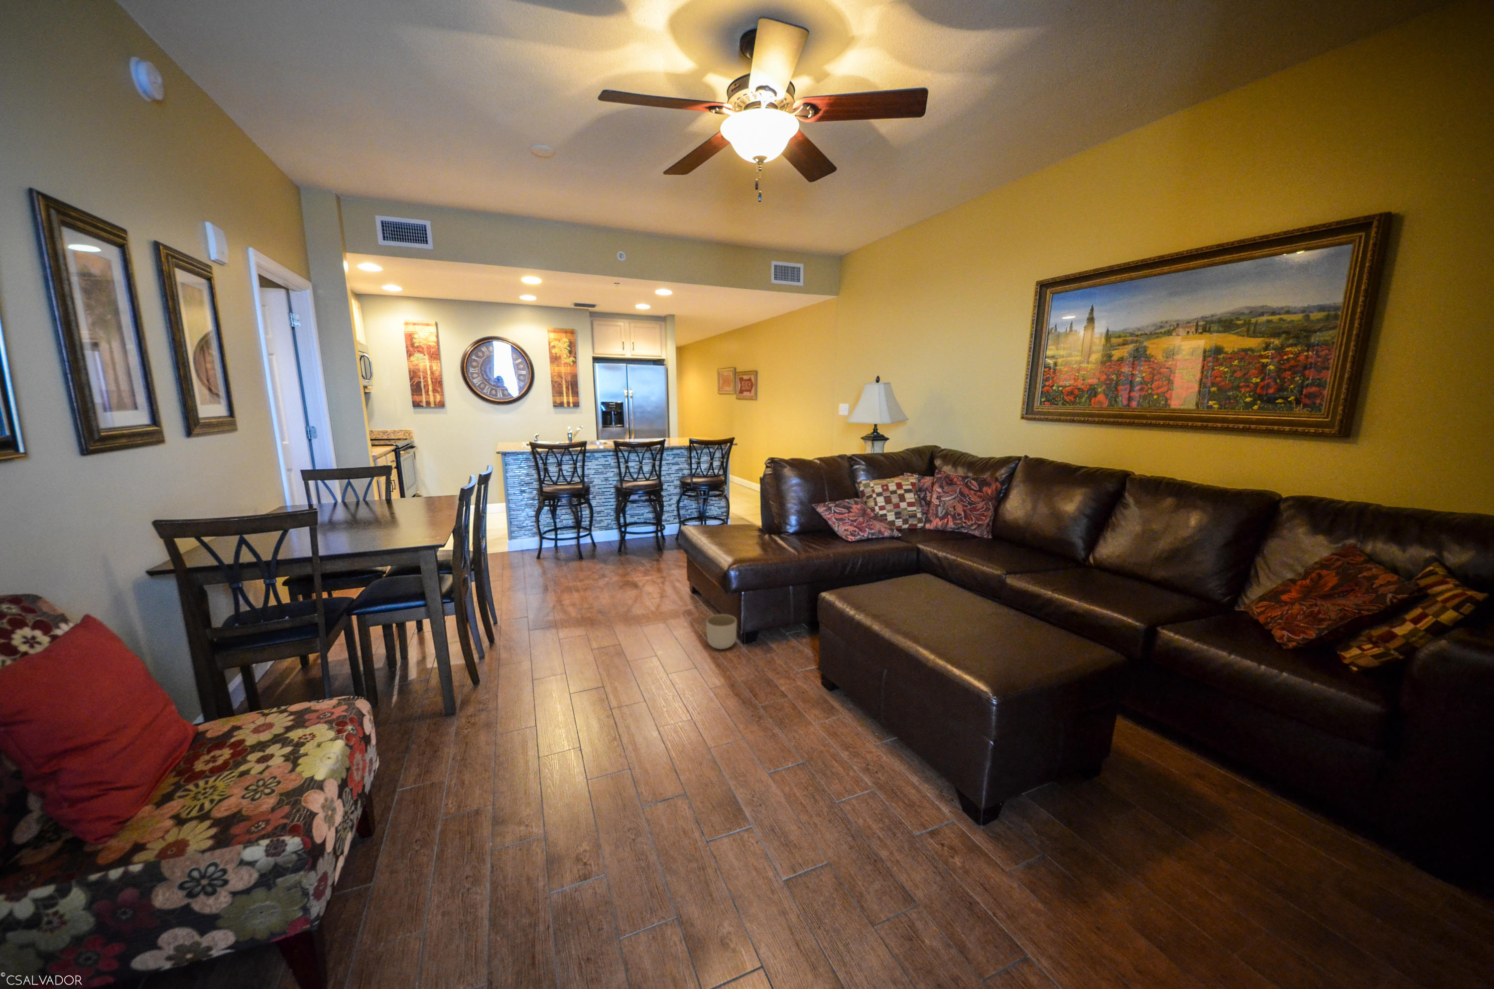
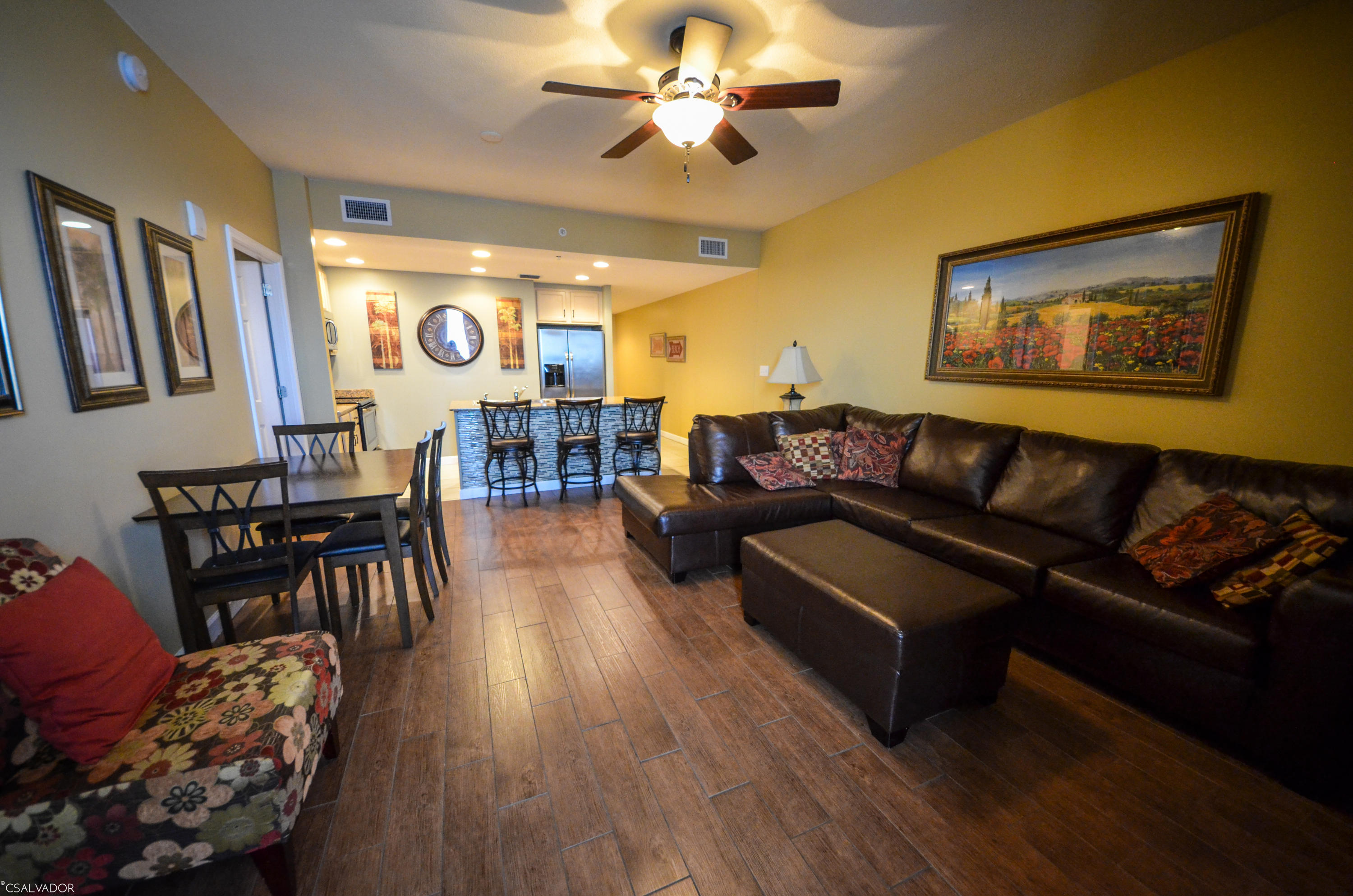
- planter (721, 632)
